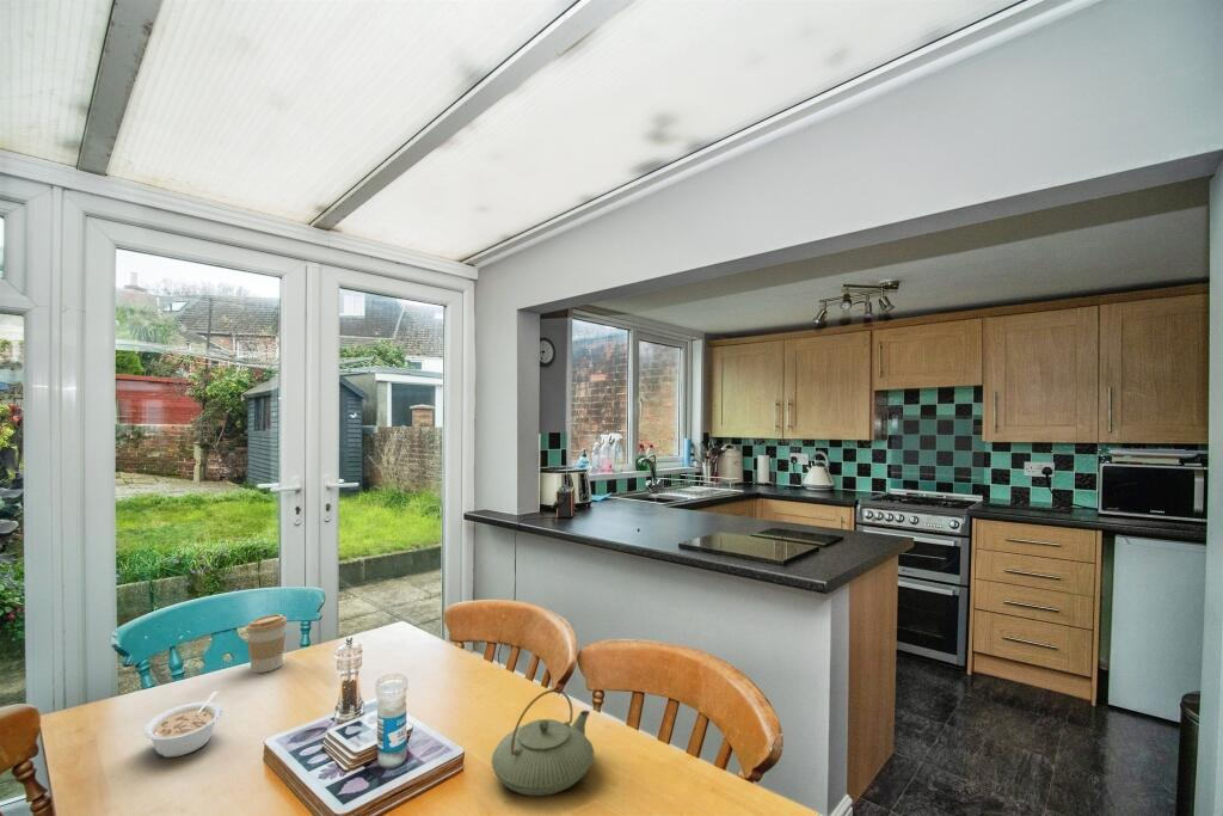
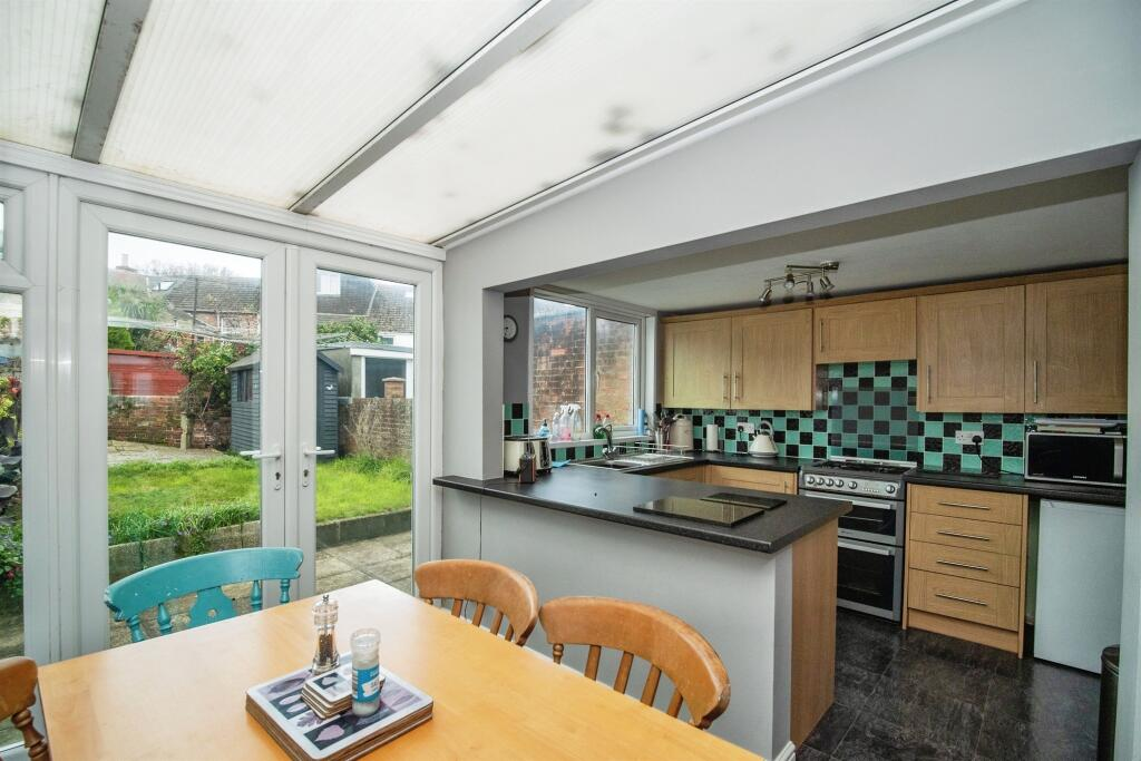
- teapot (548, 729)
- legume (184, 728)
- coffee cup (266, 642)
